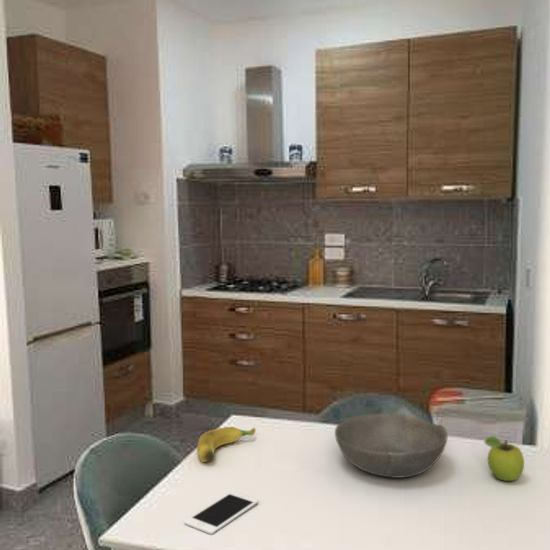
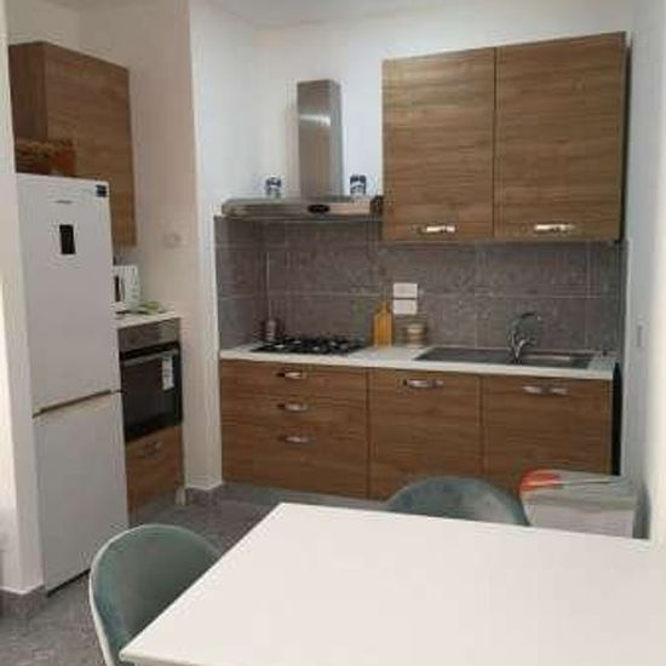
- fruit (503, 458)
- banana (226, 442)
- cell phone (222, 511)
- bowl (390, 448)
